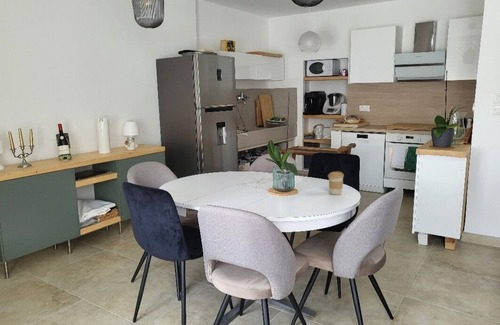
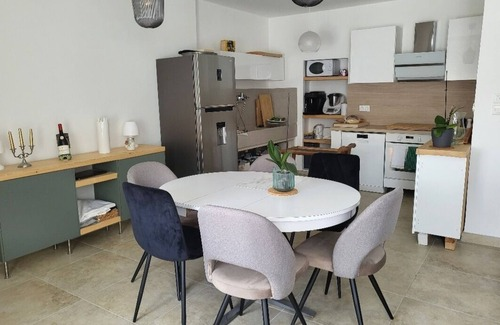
- coffee cup (335, 182)
